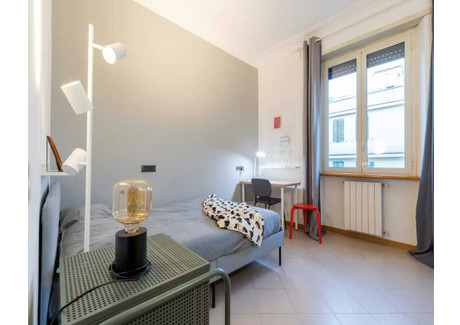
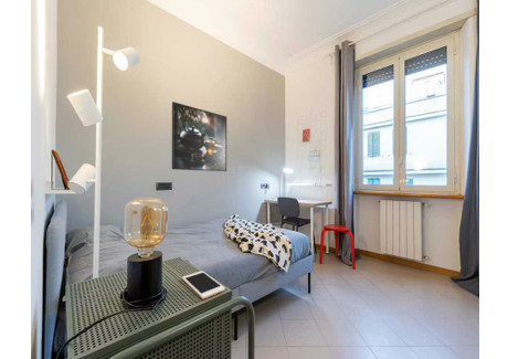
+ cell phone (202, 283)
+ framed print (202, 139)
